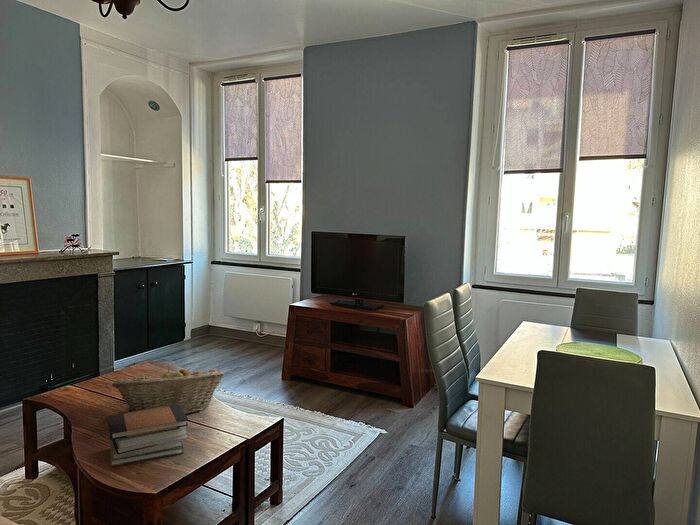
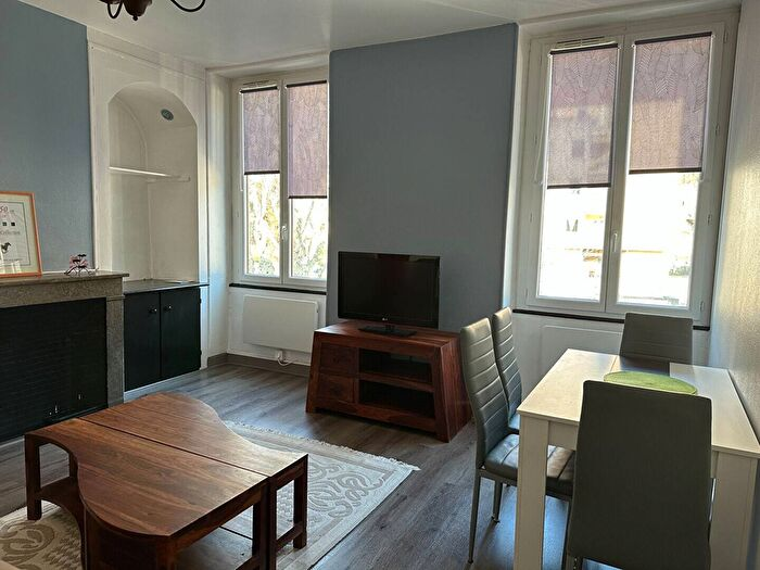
- fruit basket (170, 386)
- book stack (148, 434)
